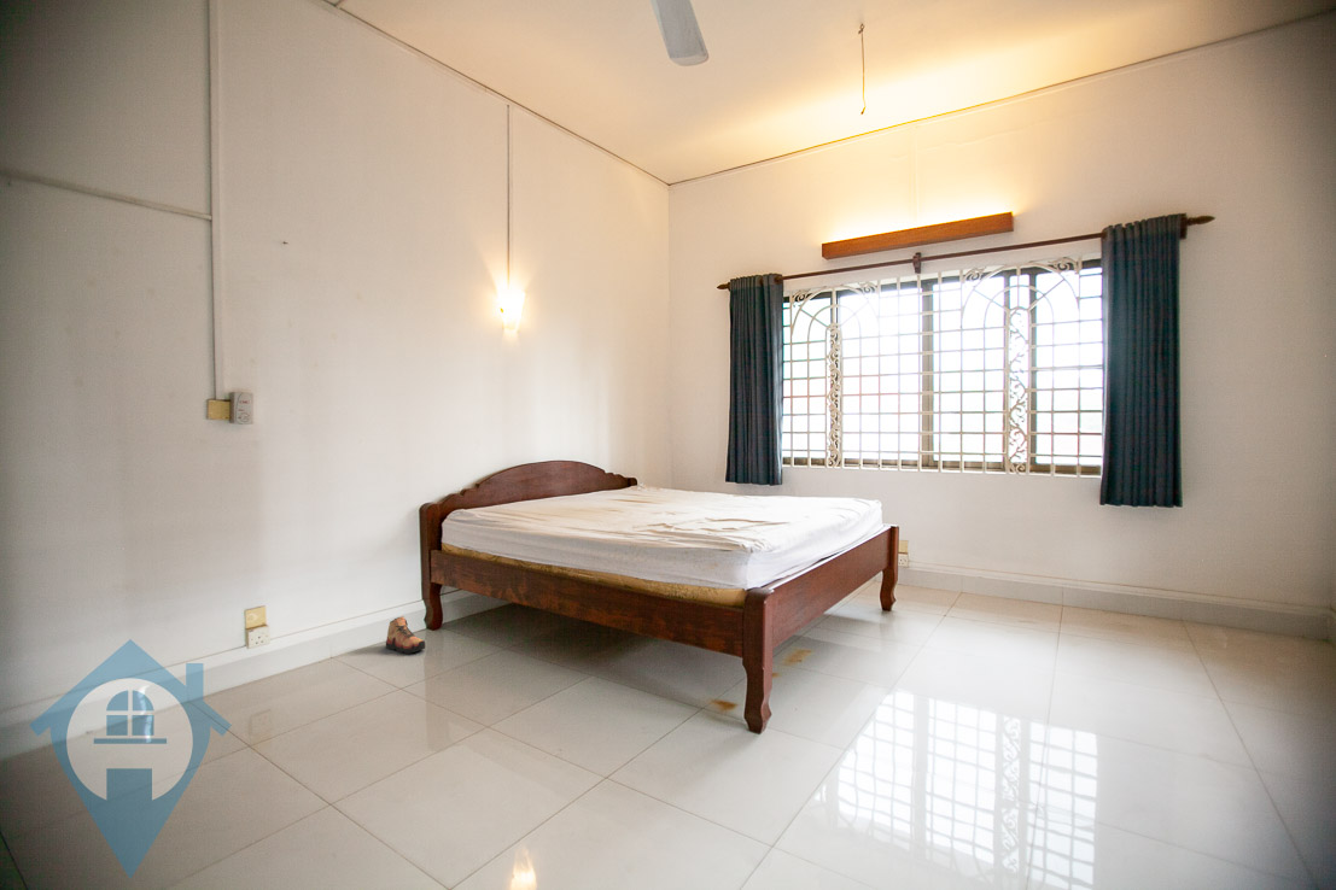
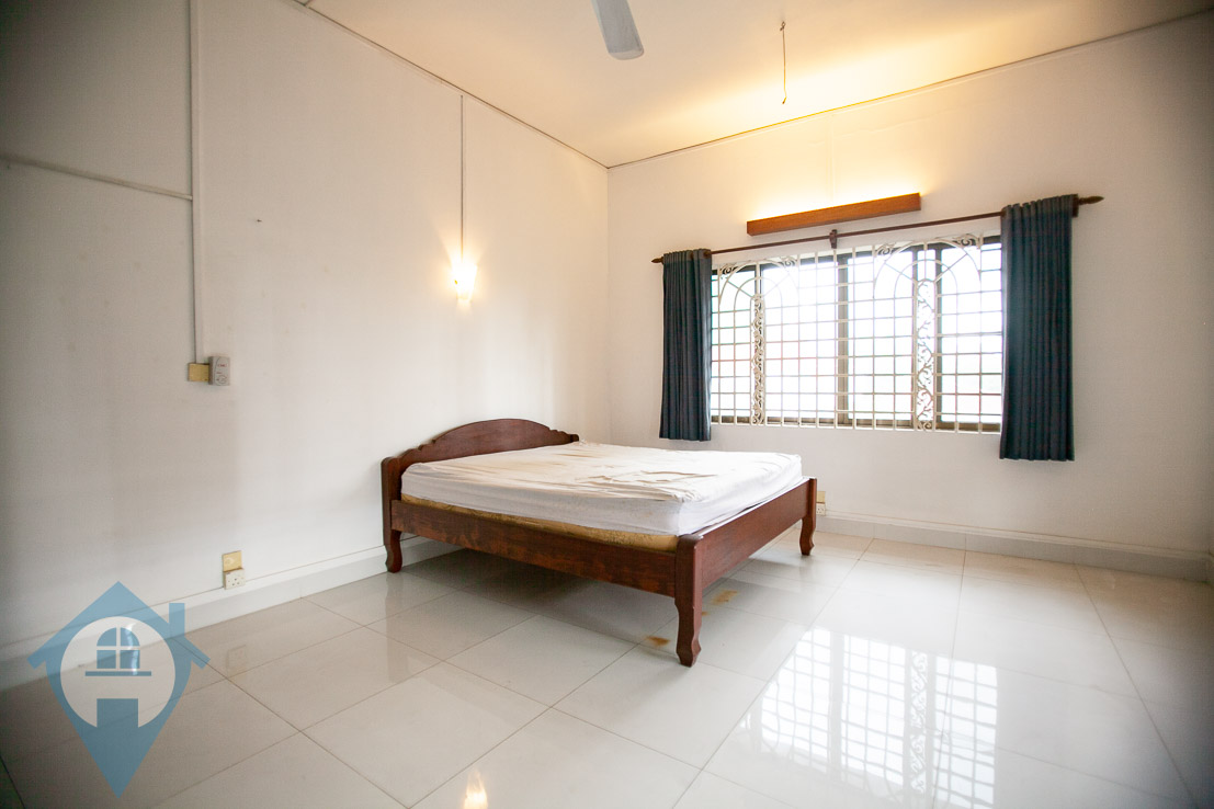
- shoe (404, 633)
